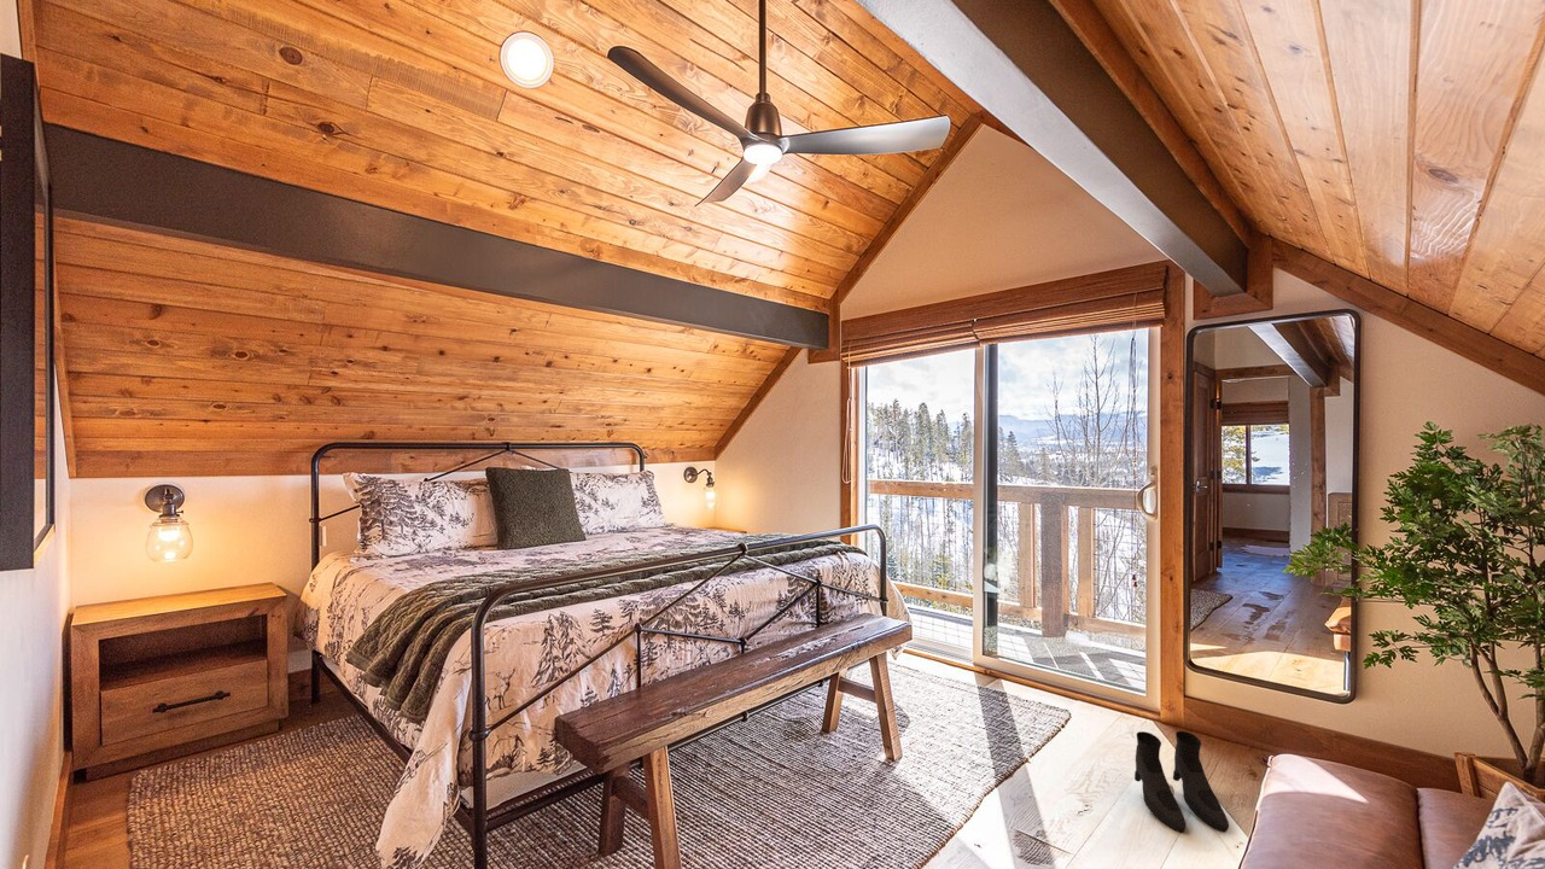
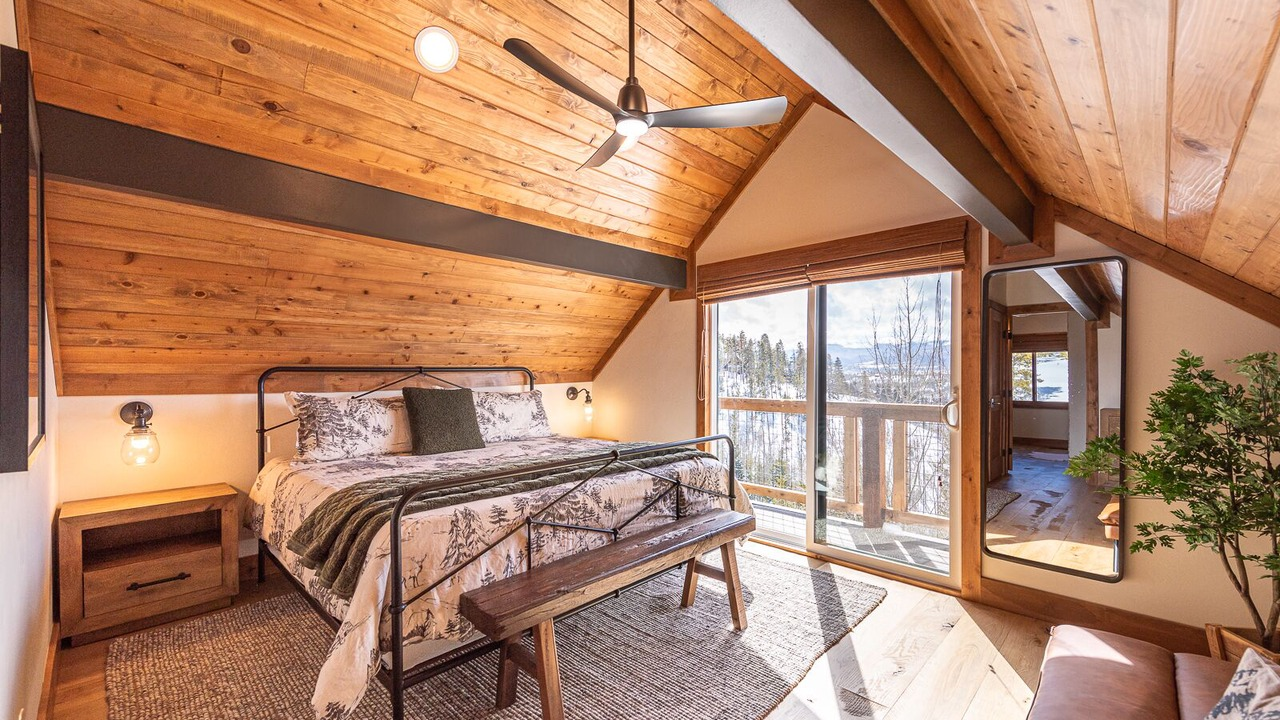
- boots (1178, 775)
